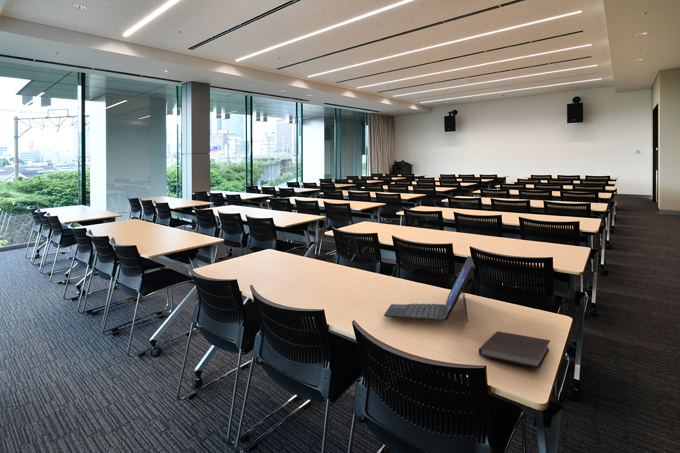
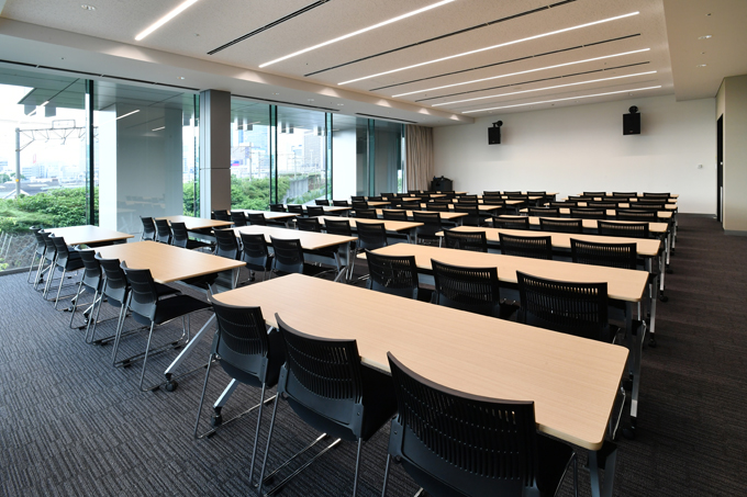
- notebook (515, 347)
- laptop (430, 304)
